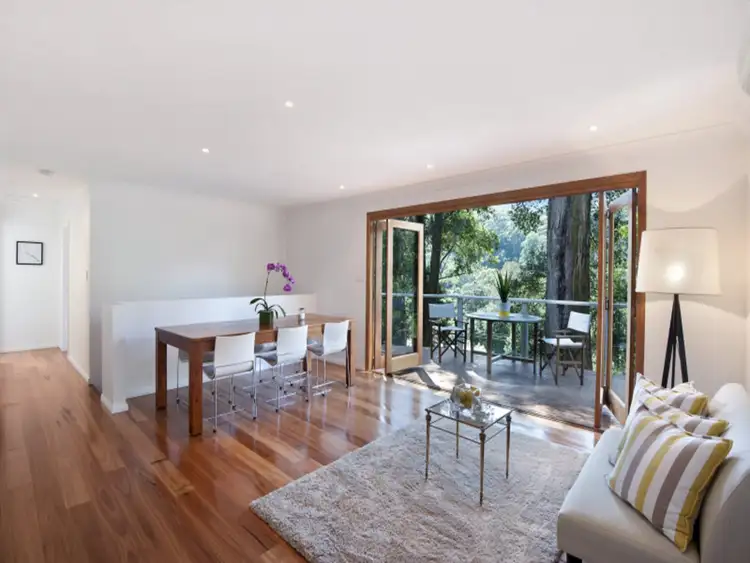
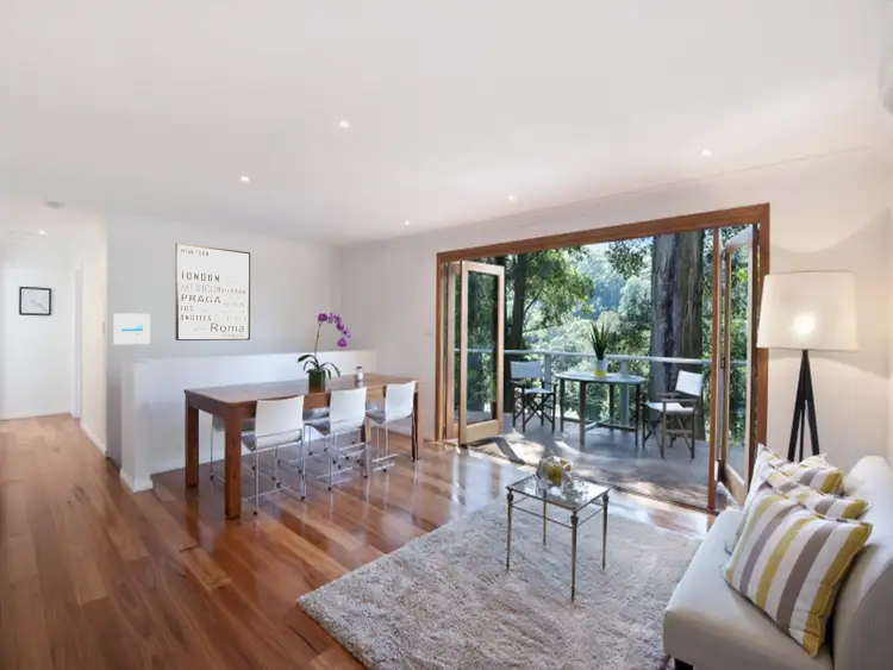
+ wall art (214, 294)
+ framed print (132, 328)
